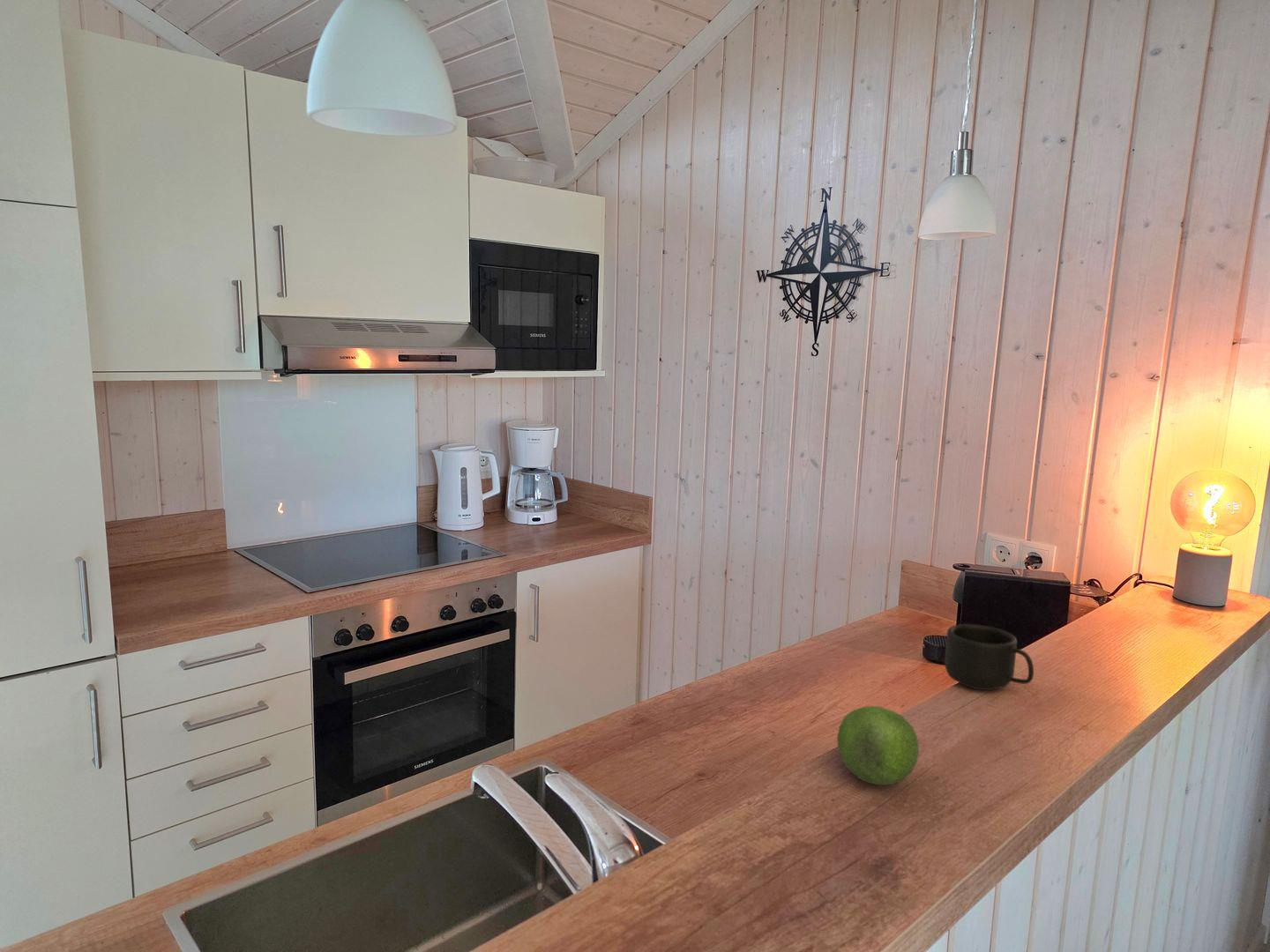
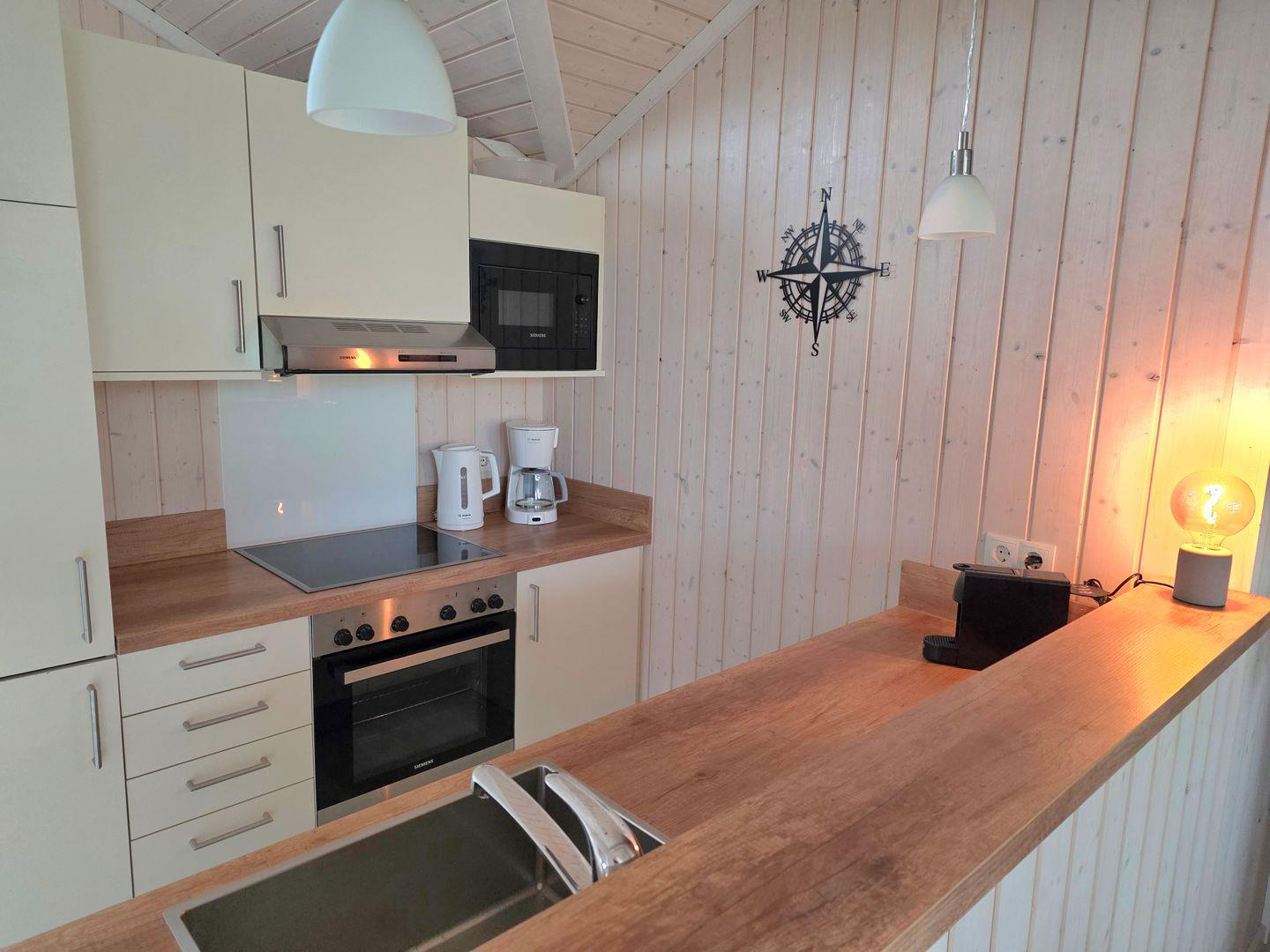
- fruit (871, 740)
- mug (990, 661)
